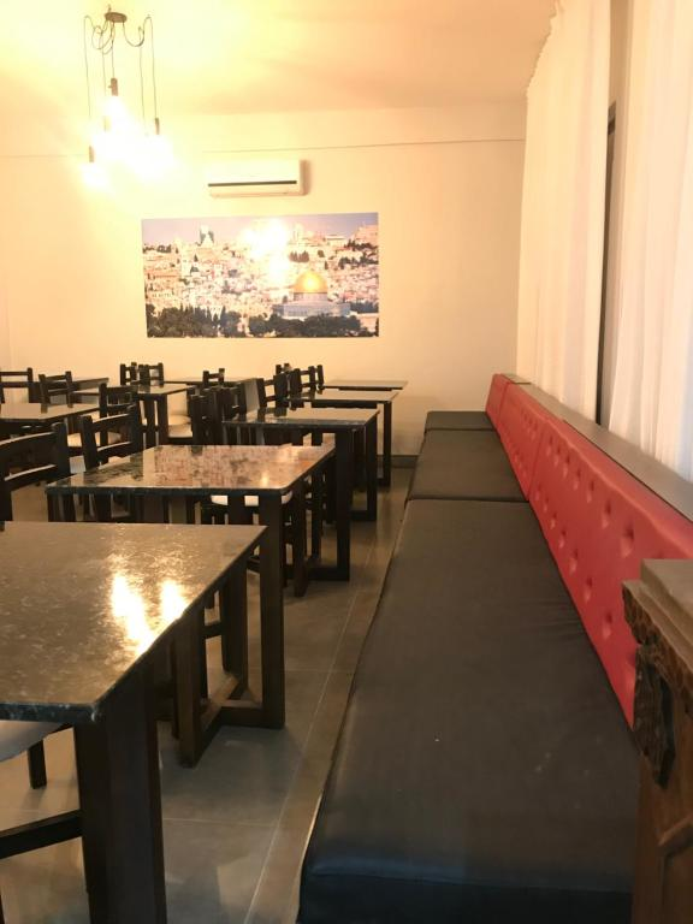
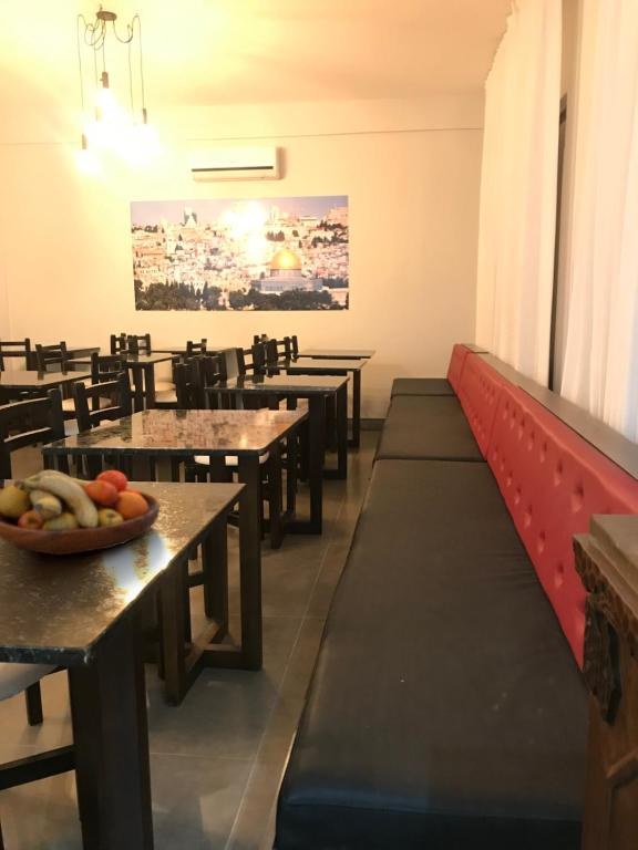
+ fruit bowl (79, 501)
